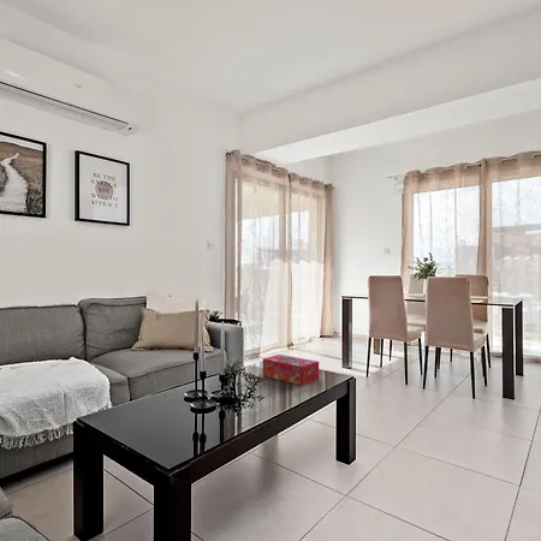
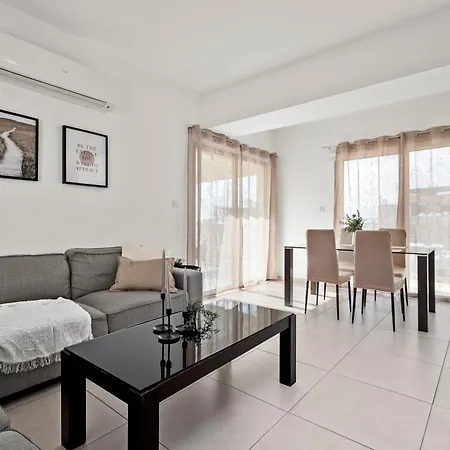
- tissue box (290, 368)
